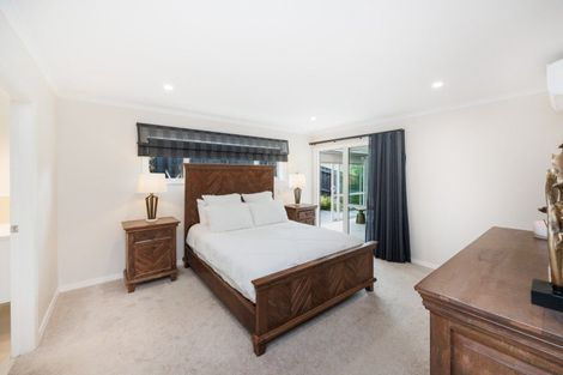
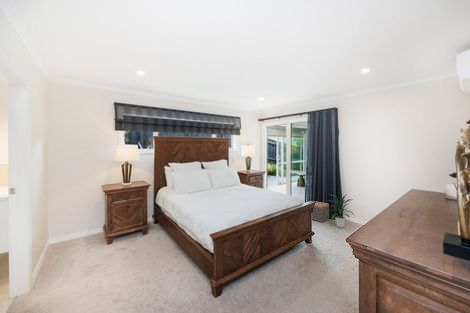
+ footstool (318, 211)
+ indoor plant (339, 209)
